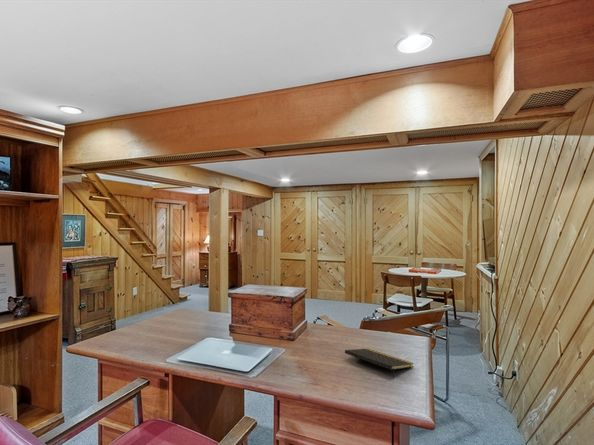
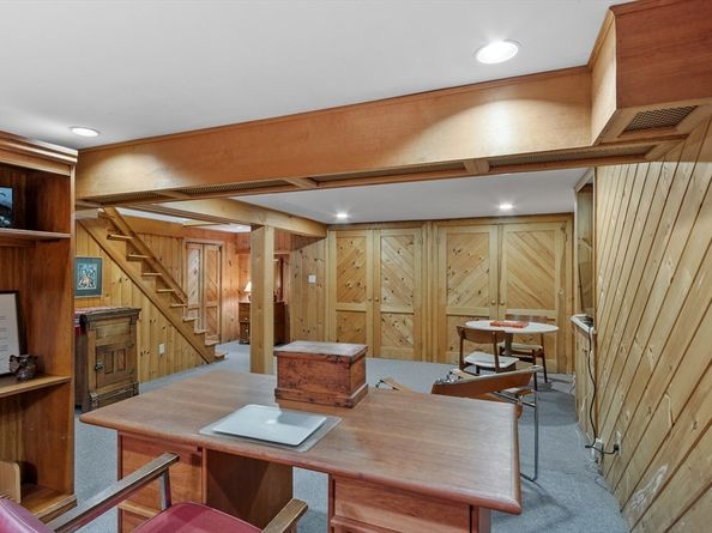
- notepad (378, 358)
